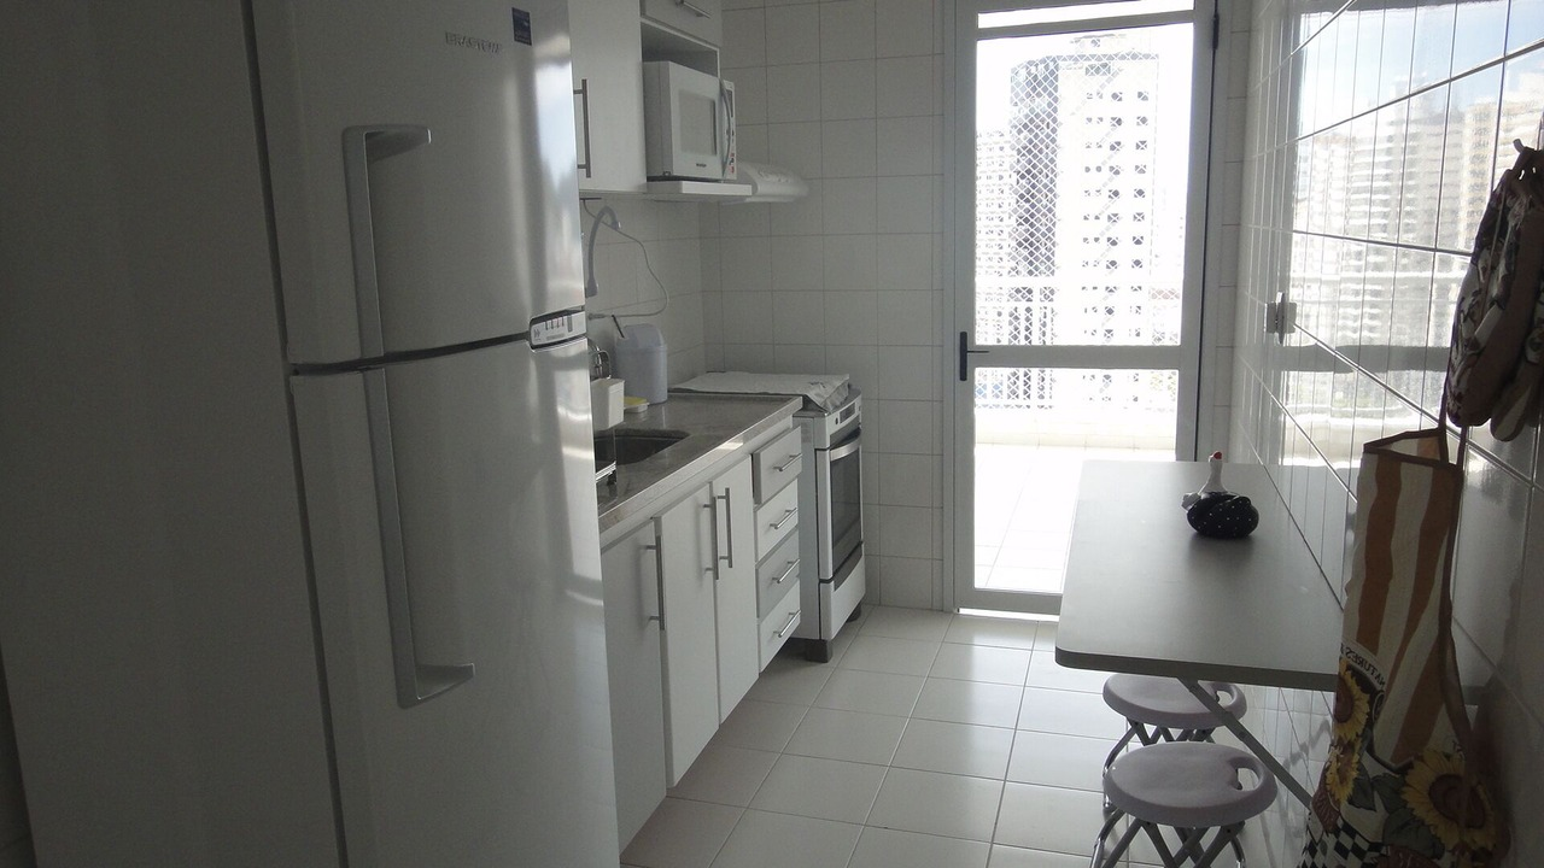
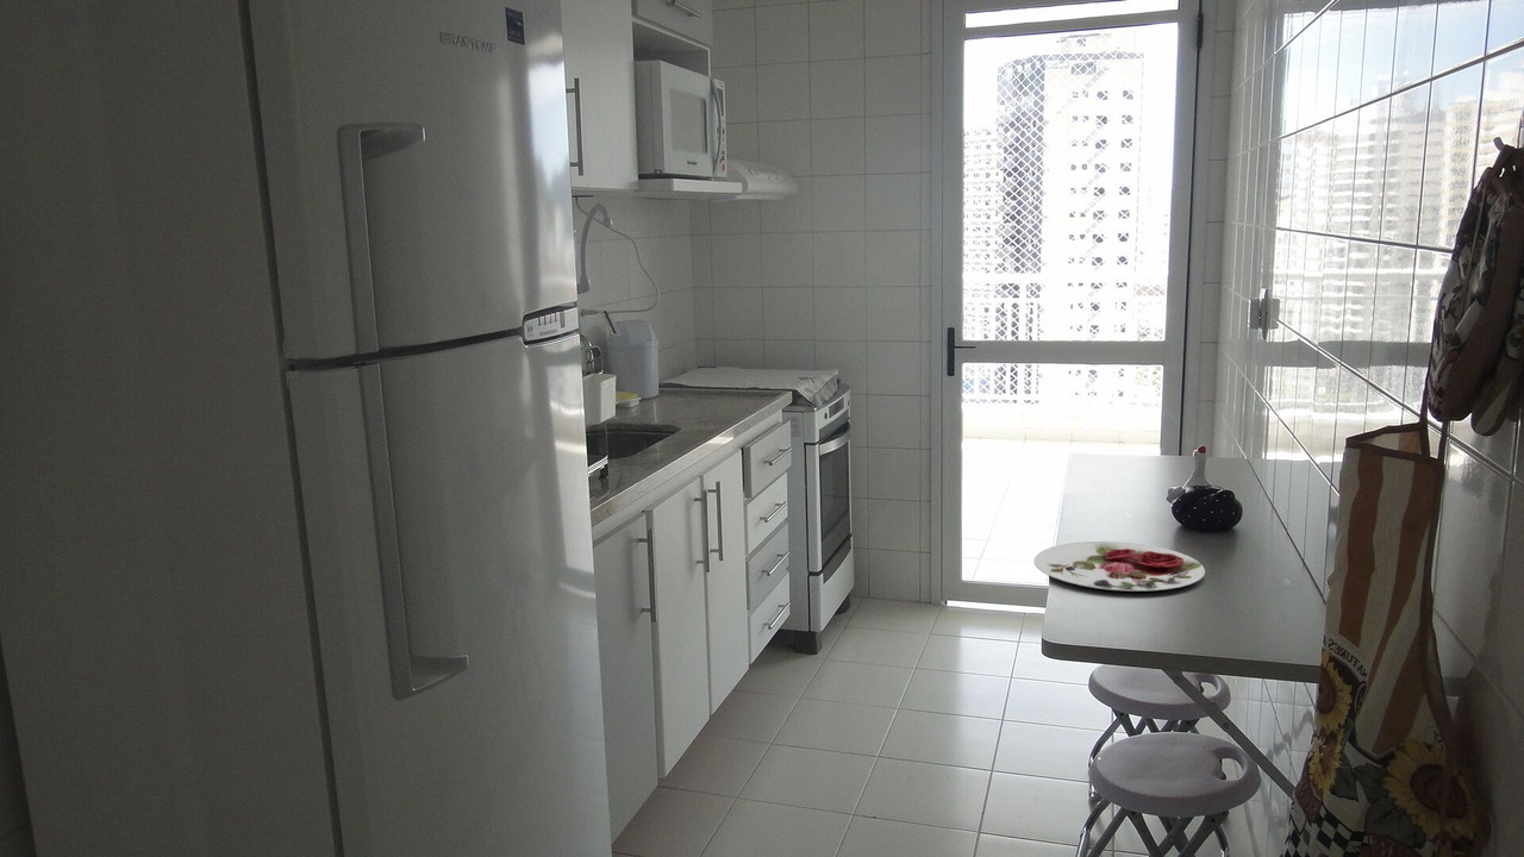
+ plate (1117, 563)
